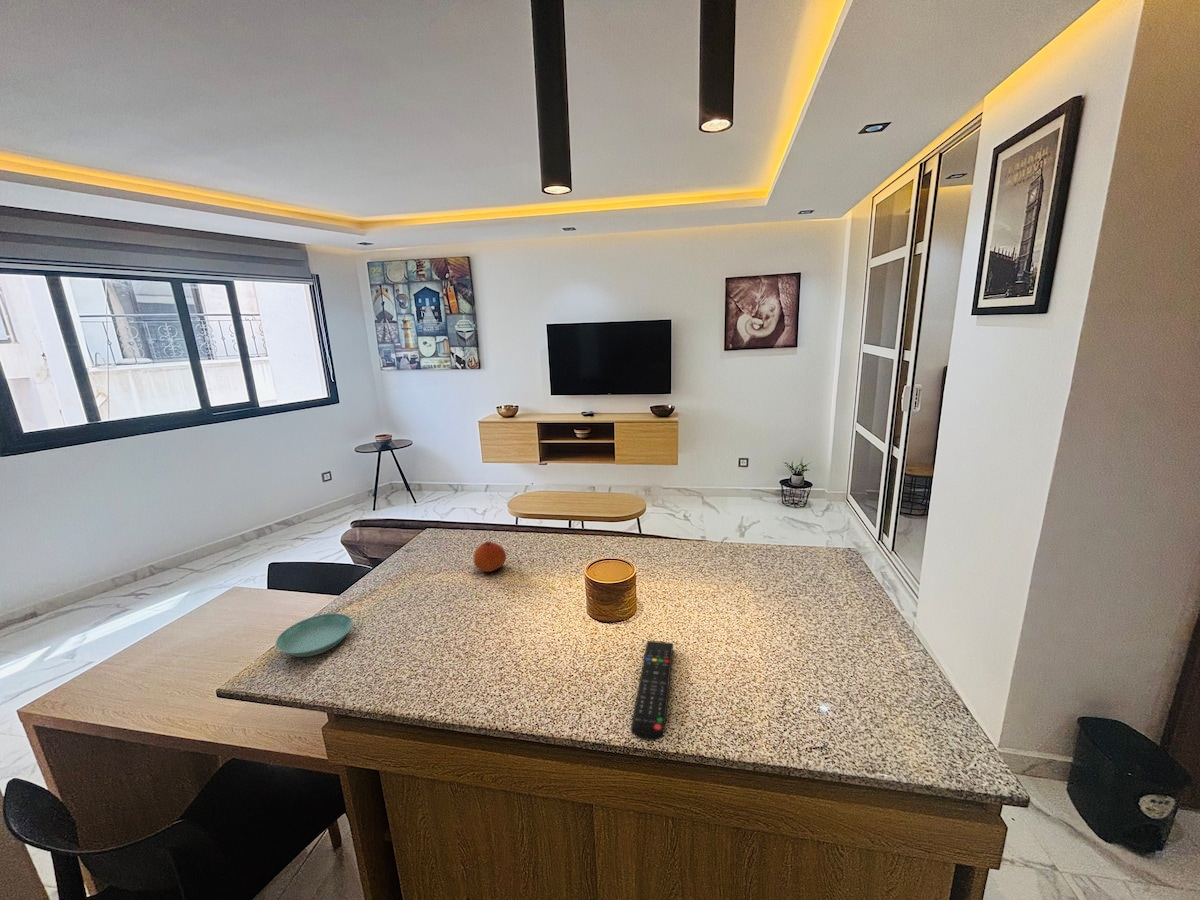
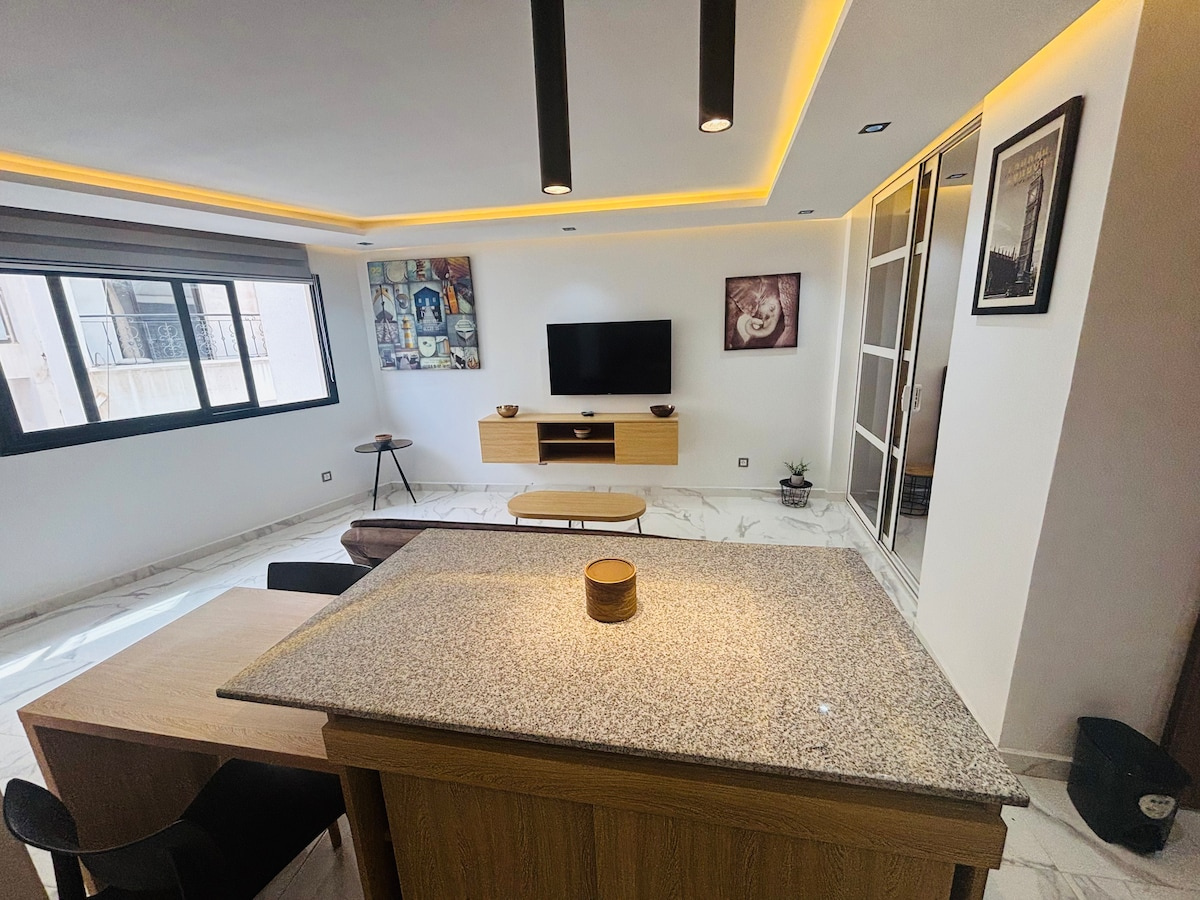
- fruit (490, 555)
- remote control (654, 684)
- saucer (316, 636)
